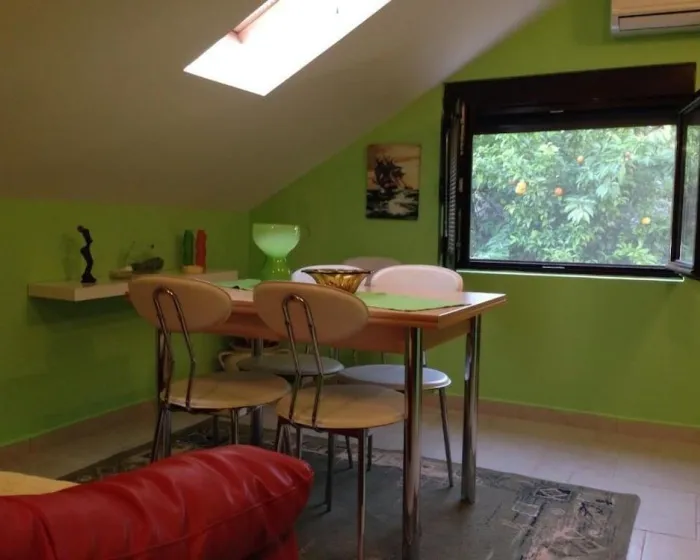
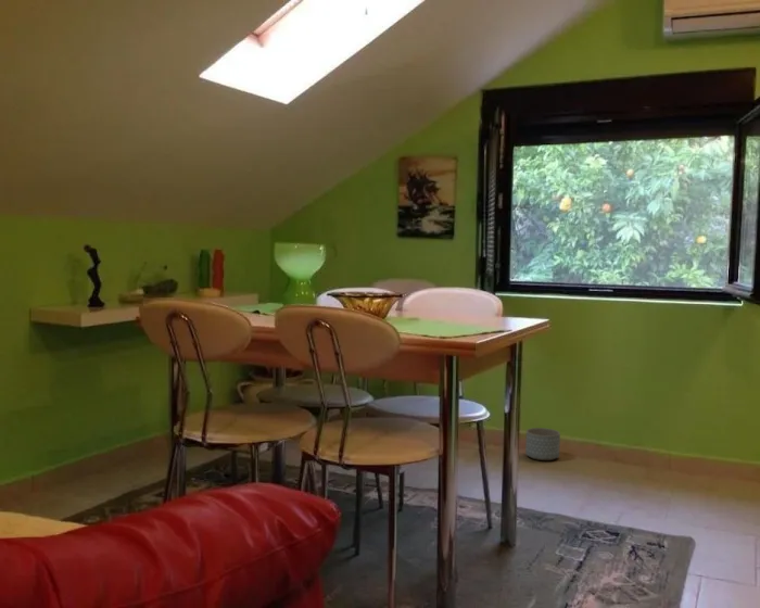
+ planter (542, 444)
